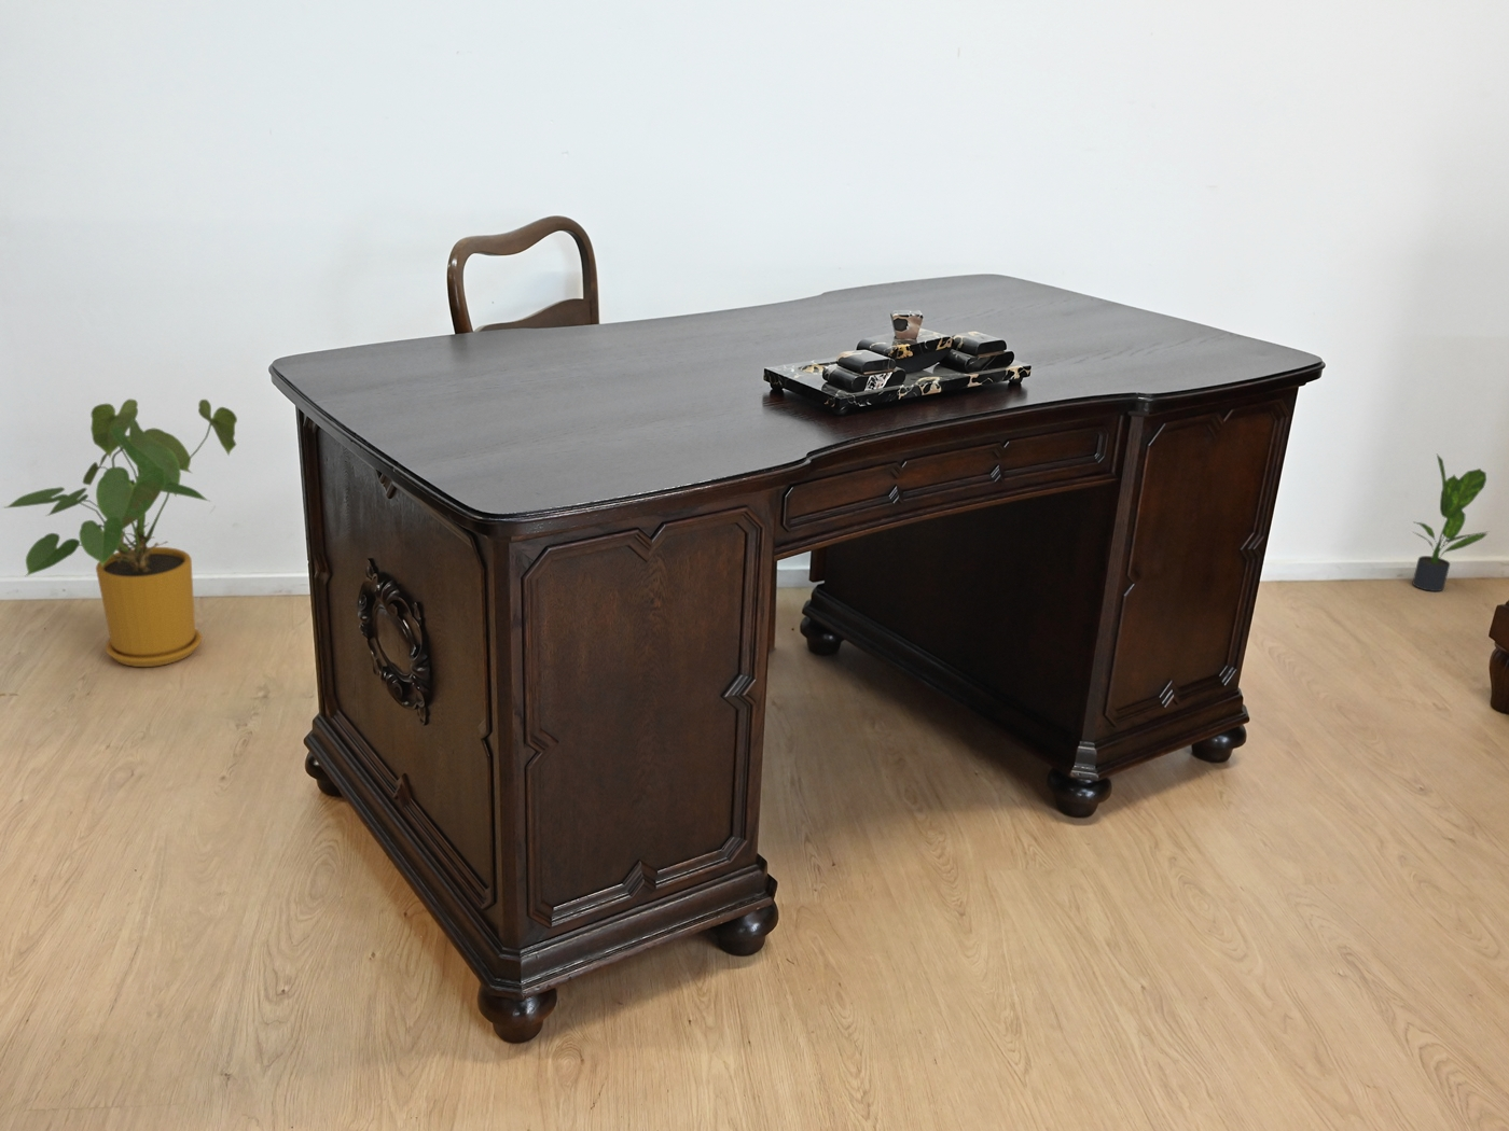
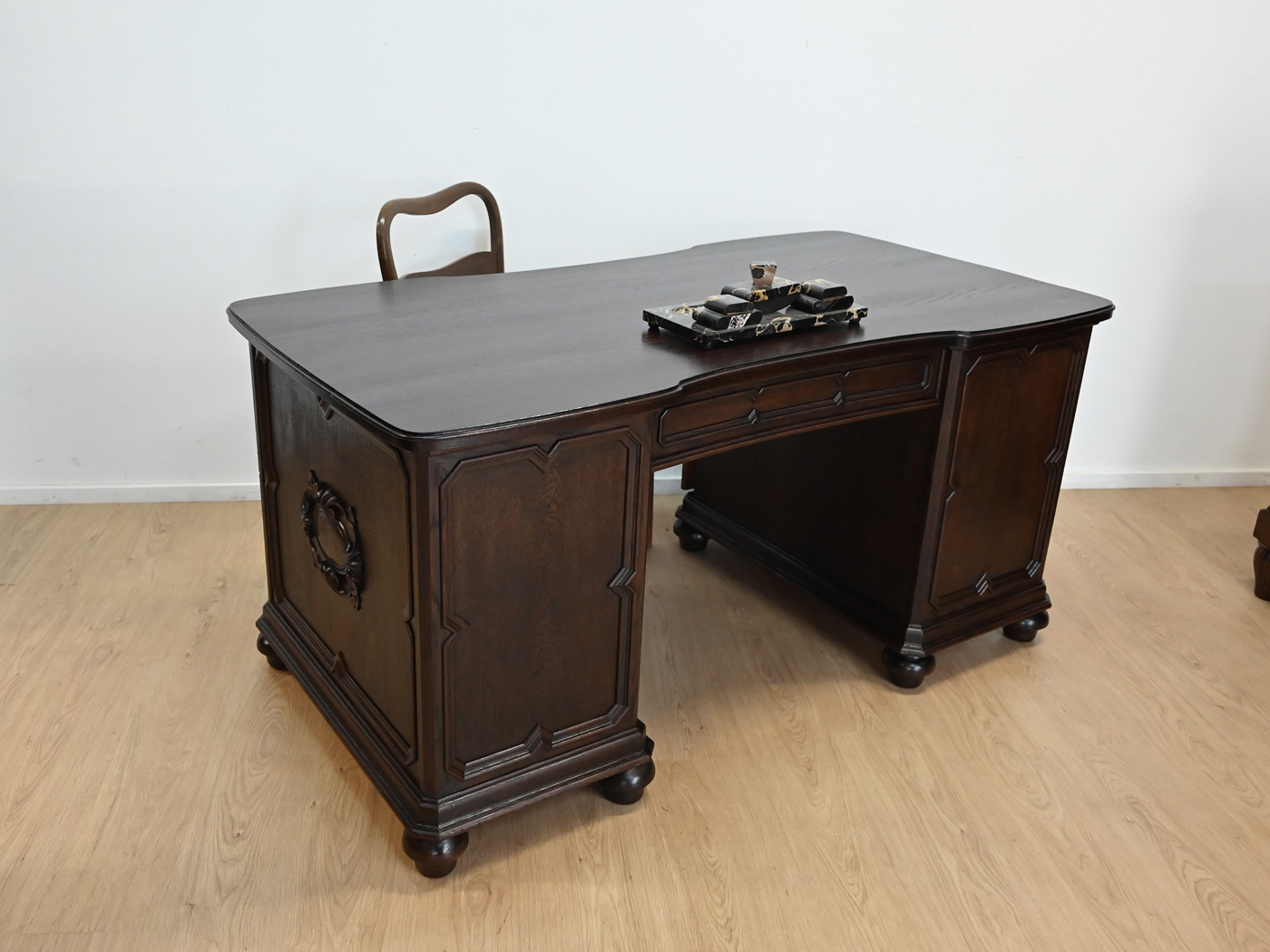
- potted plant (1453, 525)
- house plant (133, 537)
